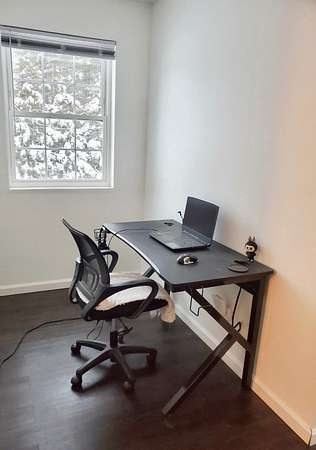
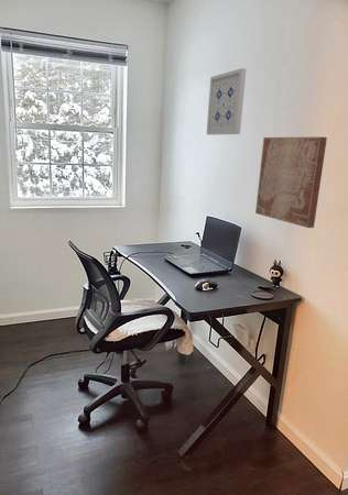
+ wall art (225, 103)
+ wall art (286, 179)
